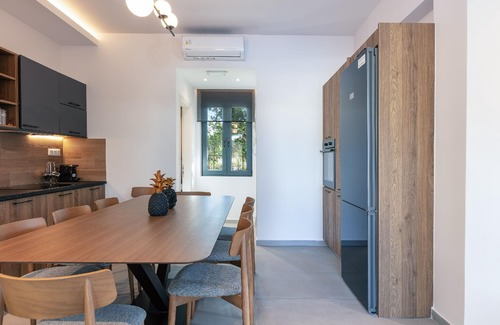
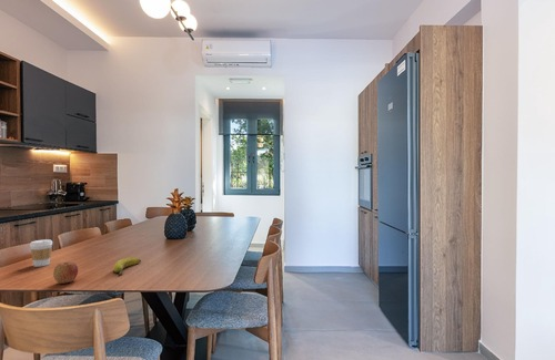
+ coffee cup (41, 251)
+ banana (124, 265)
+ apple (65, 271)
